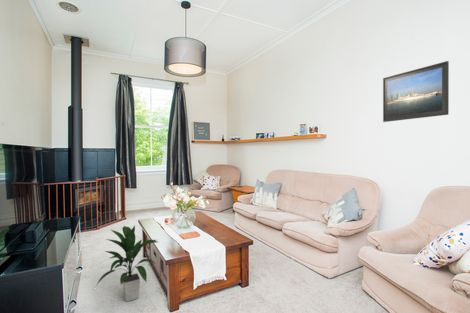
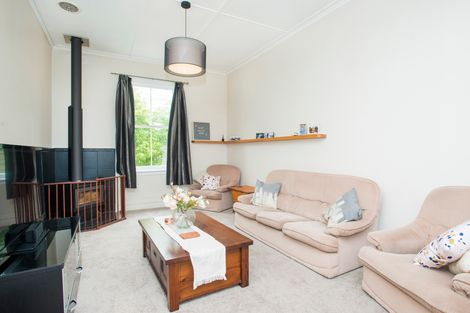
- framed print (412, 94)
- indoor plant (128, 260)
